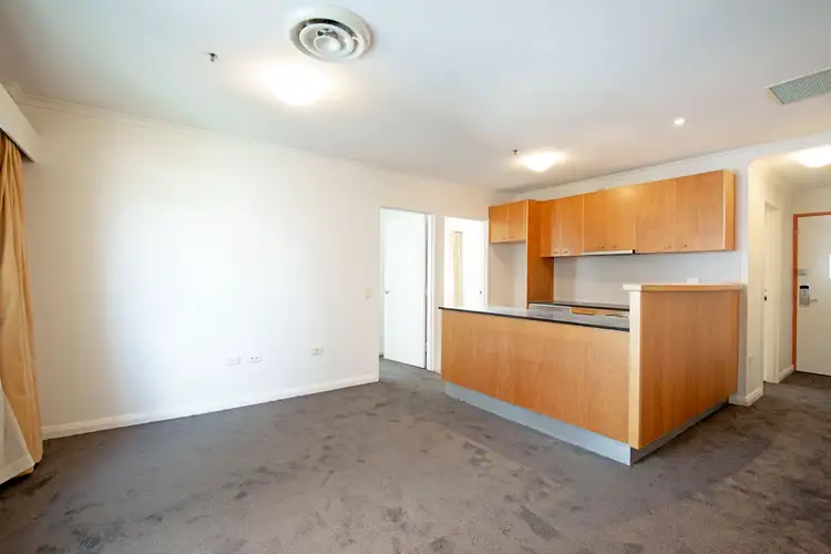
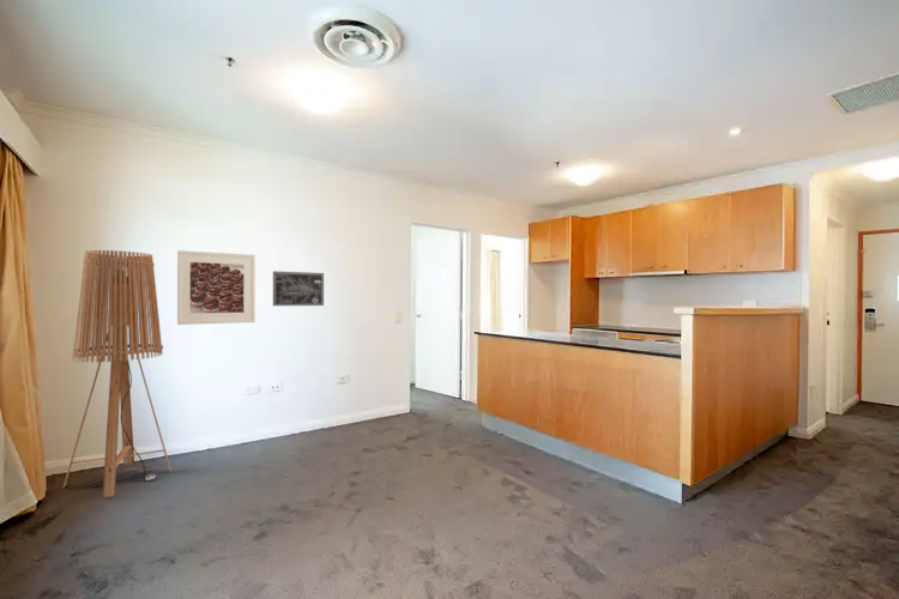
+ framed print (217, 288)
+ floor lamp (119, 365)
+ wall art (298, 289)
